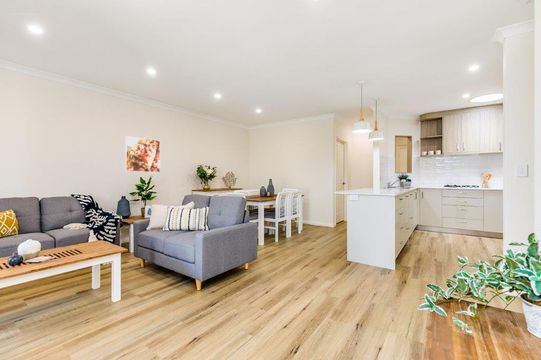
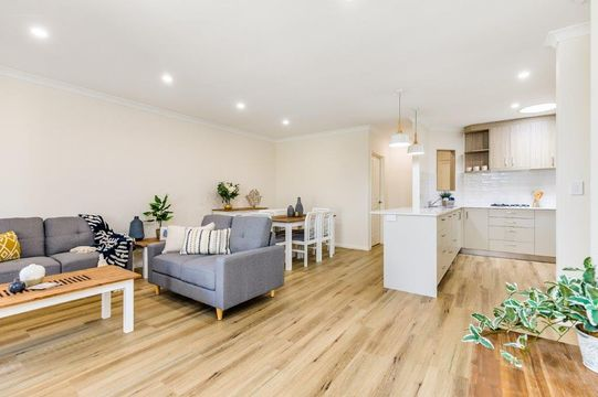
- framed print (143, 155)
